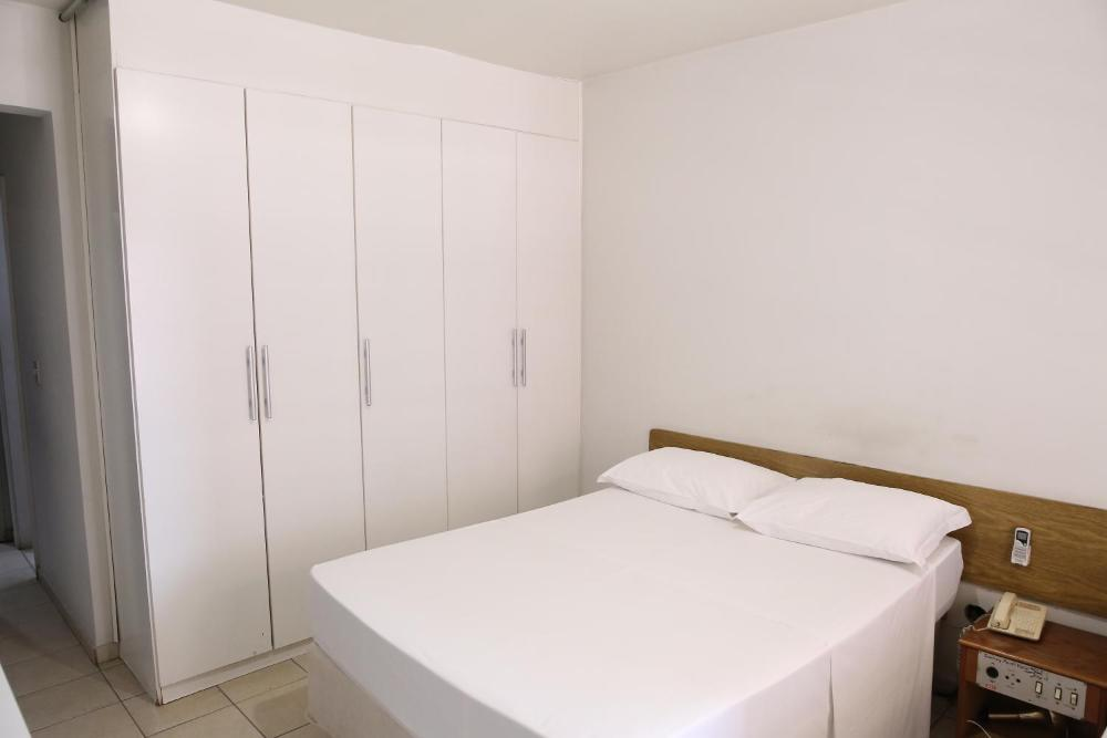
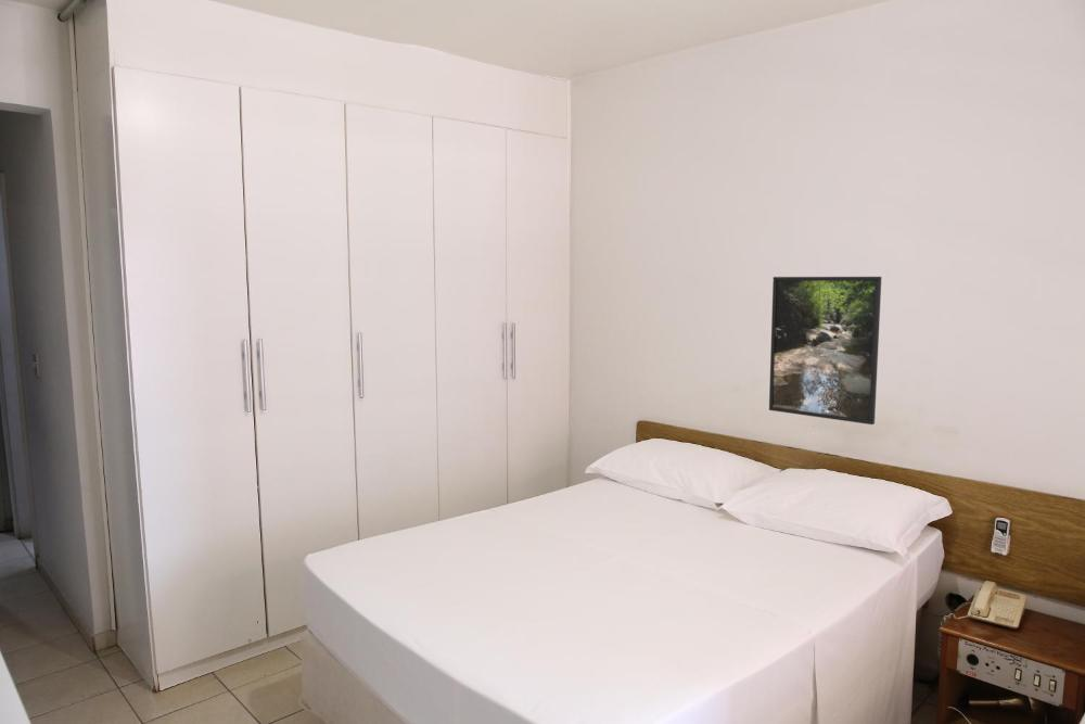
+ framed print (821, 347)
